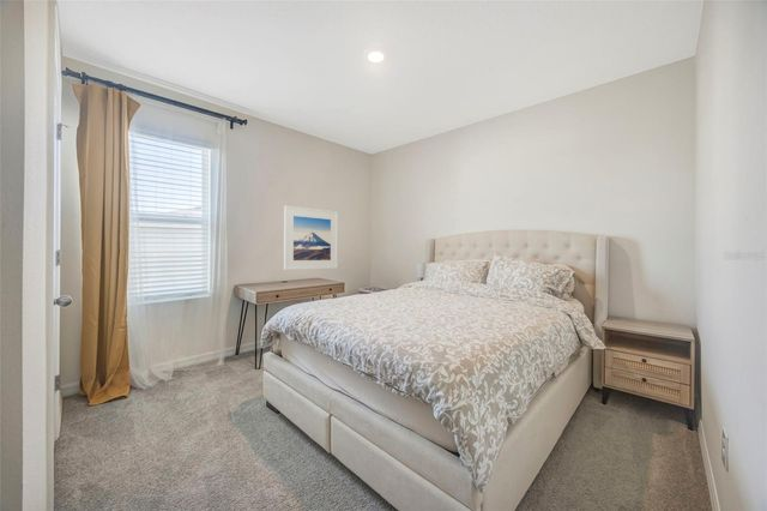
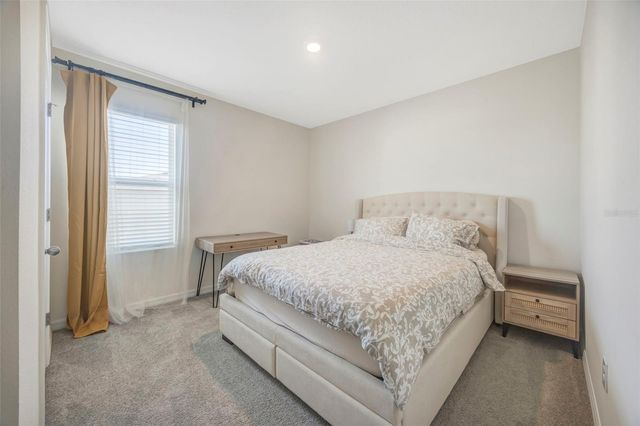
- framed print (312, 239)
